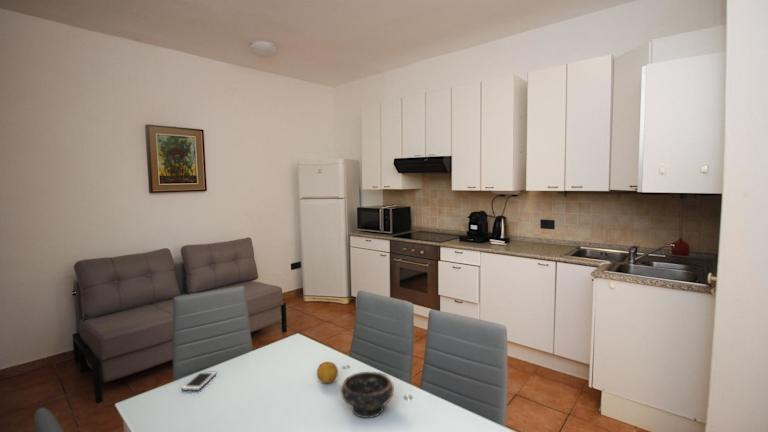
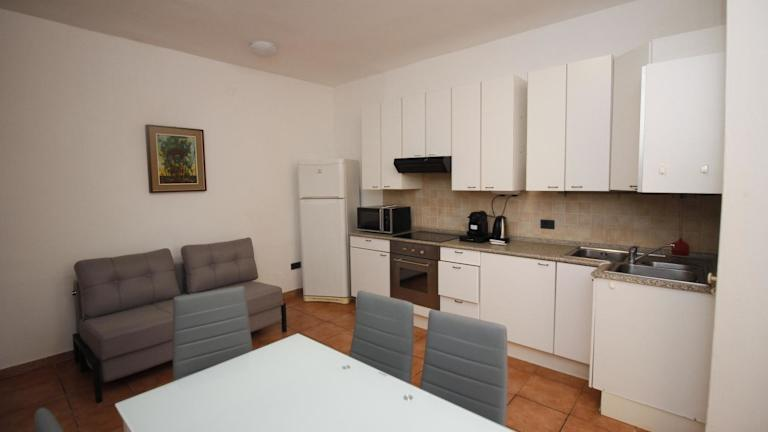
- fruit (327, 372)
- bowl (367, 395)
- cell phone (199, 380)
